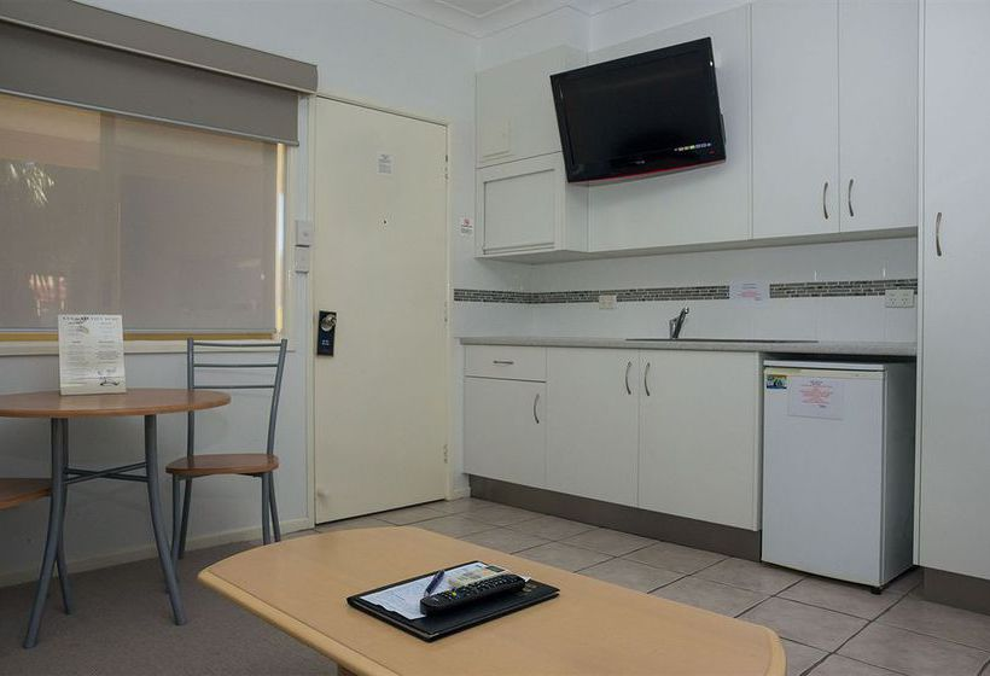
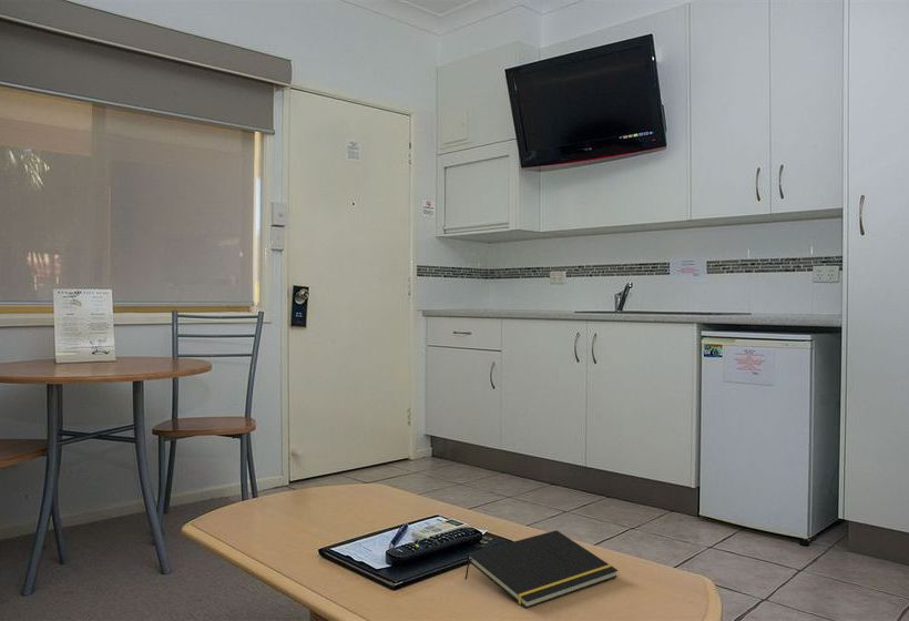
+ notepad (542, 564)
